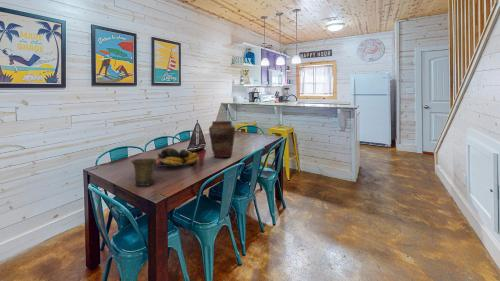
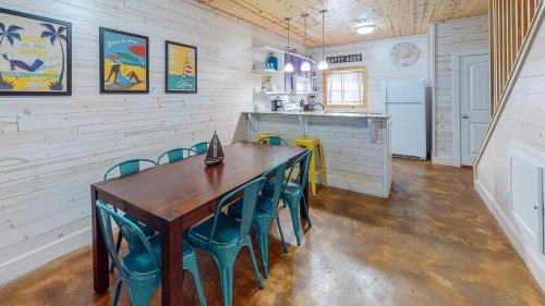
- mug (144, 171)
- fruit bowl (173, 155)
- vase (222, 138)
